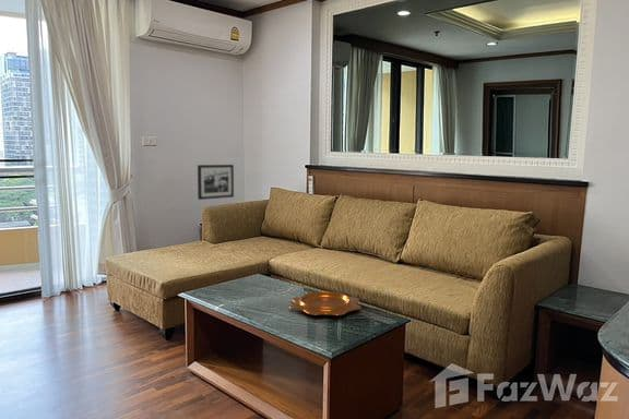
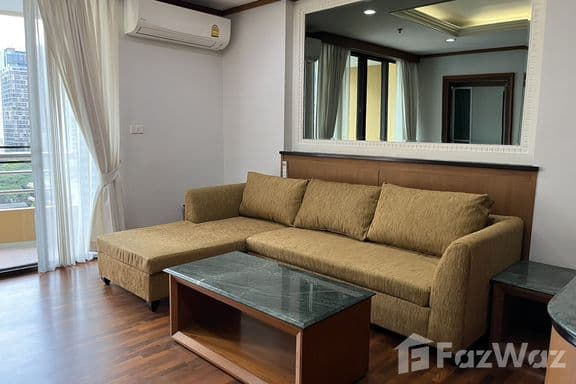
- decorative bowl (324, 302)
- picture frame (215, 181)
